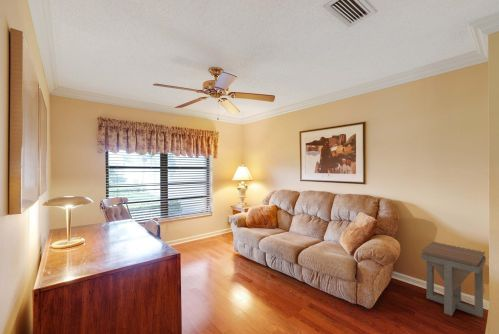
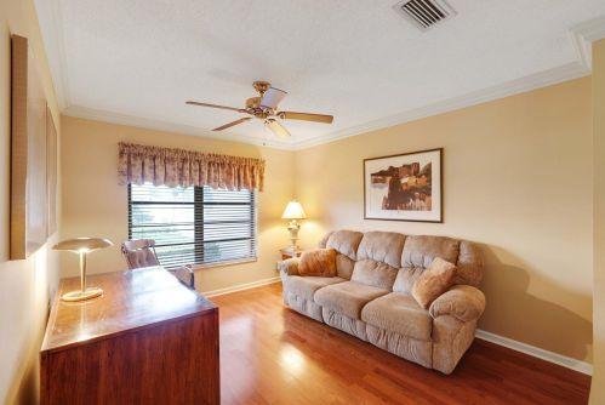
- side table (453, 278)
